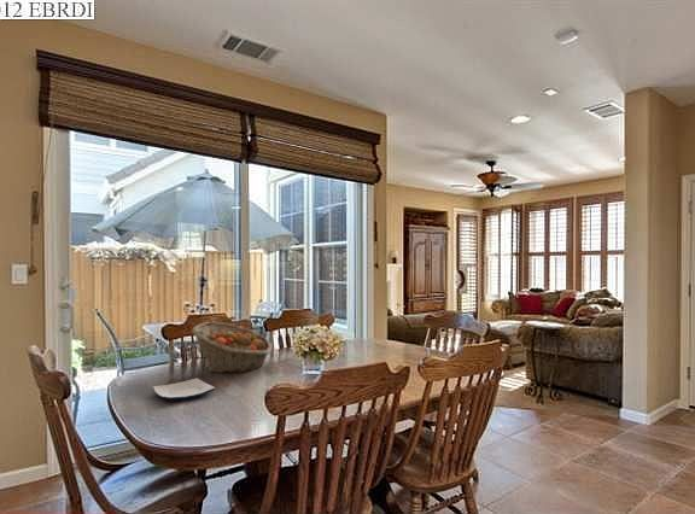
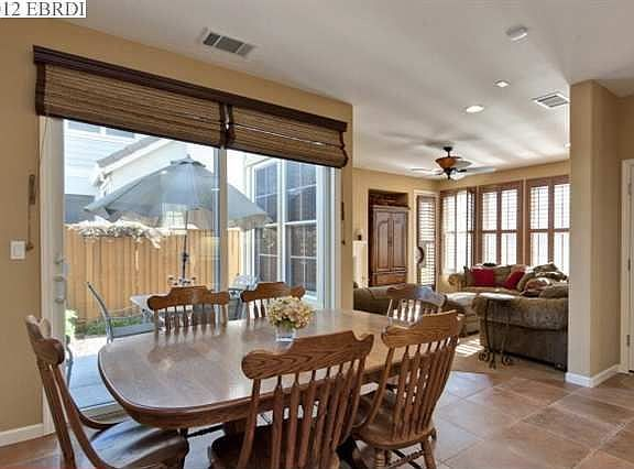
- fruit basket (233, 344)
- plate (183, 390)
